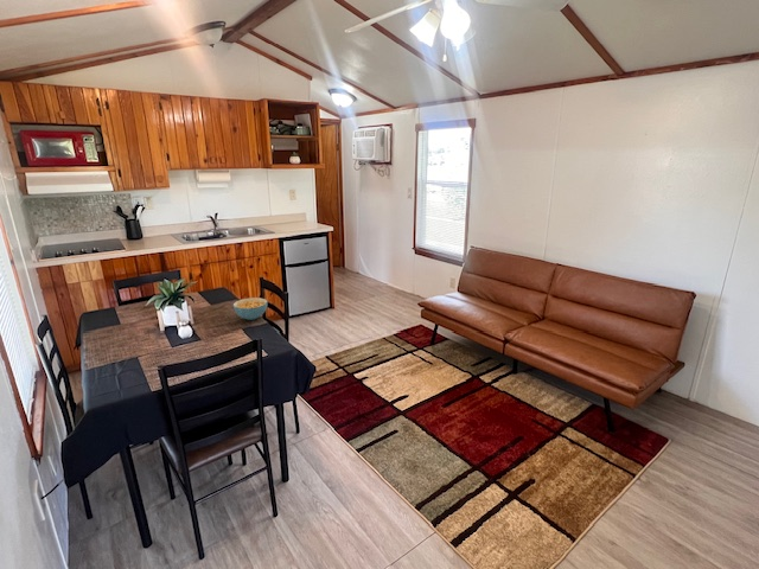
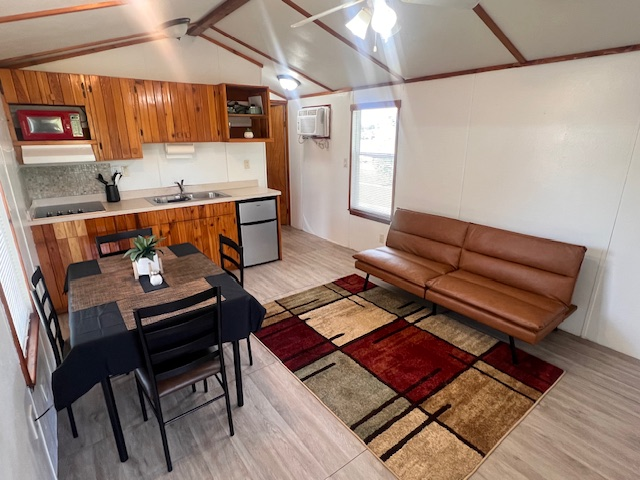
- cereal bowl (250, 309)
